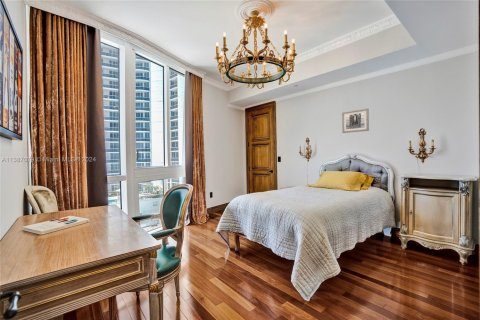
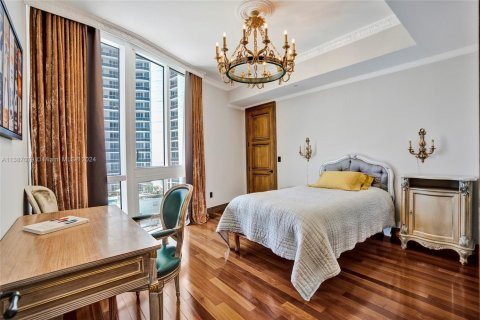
- wall art (355, 121)
